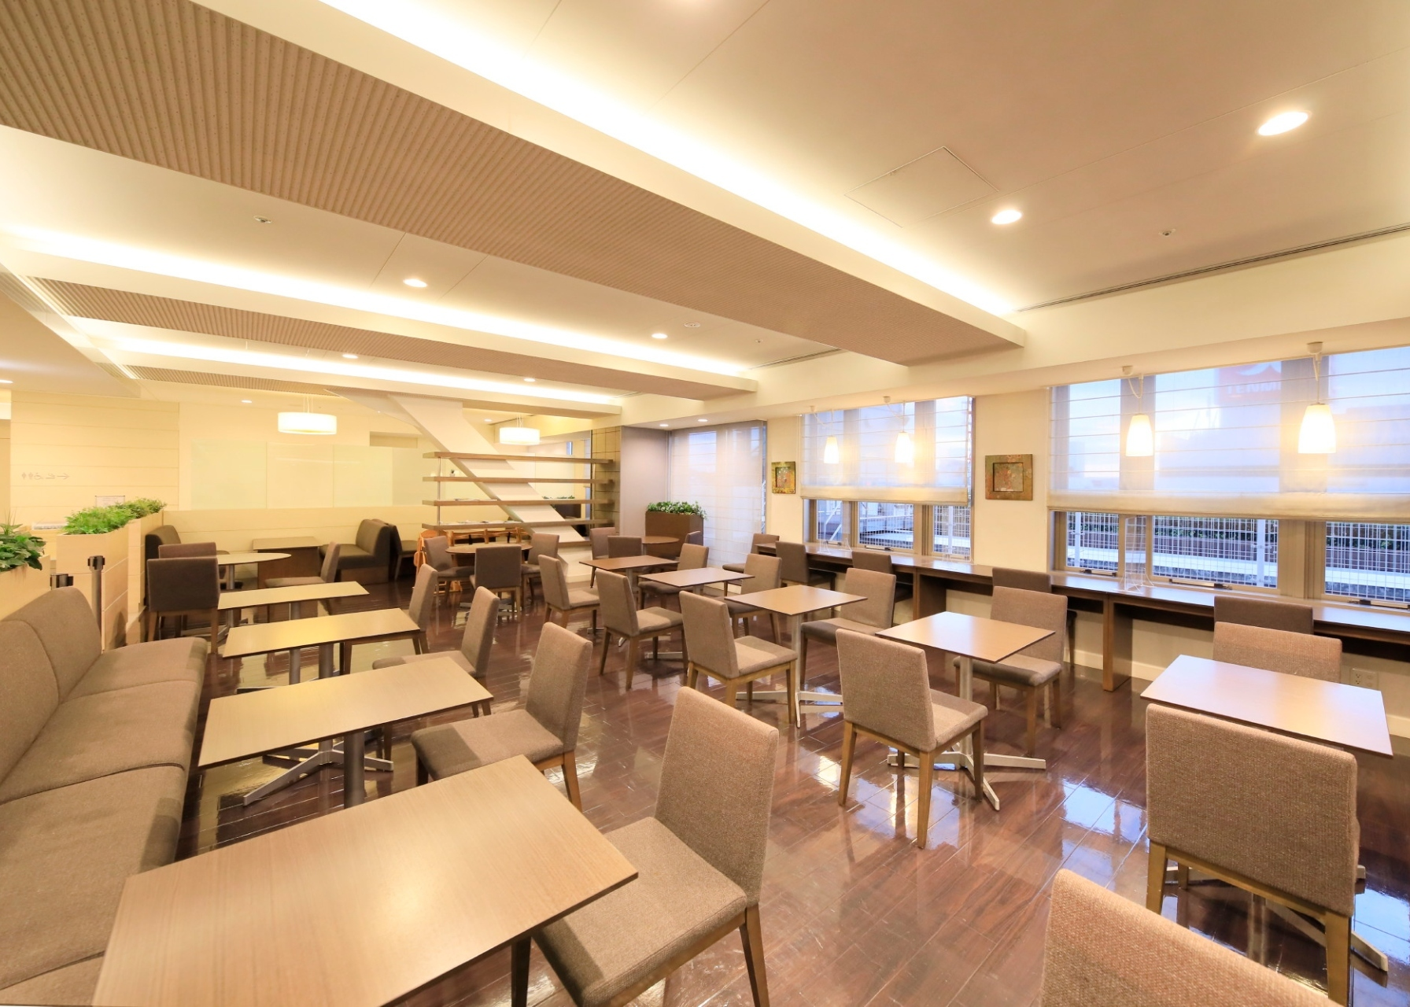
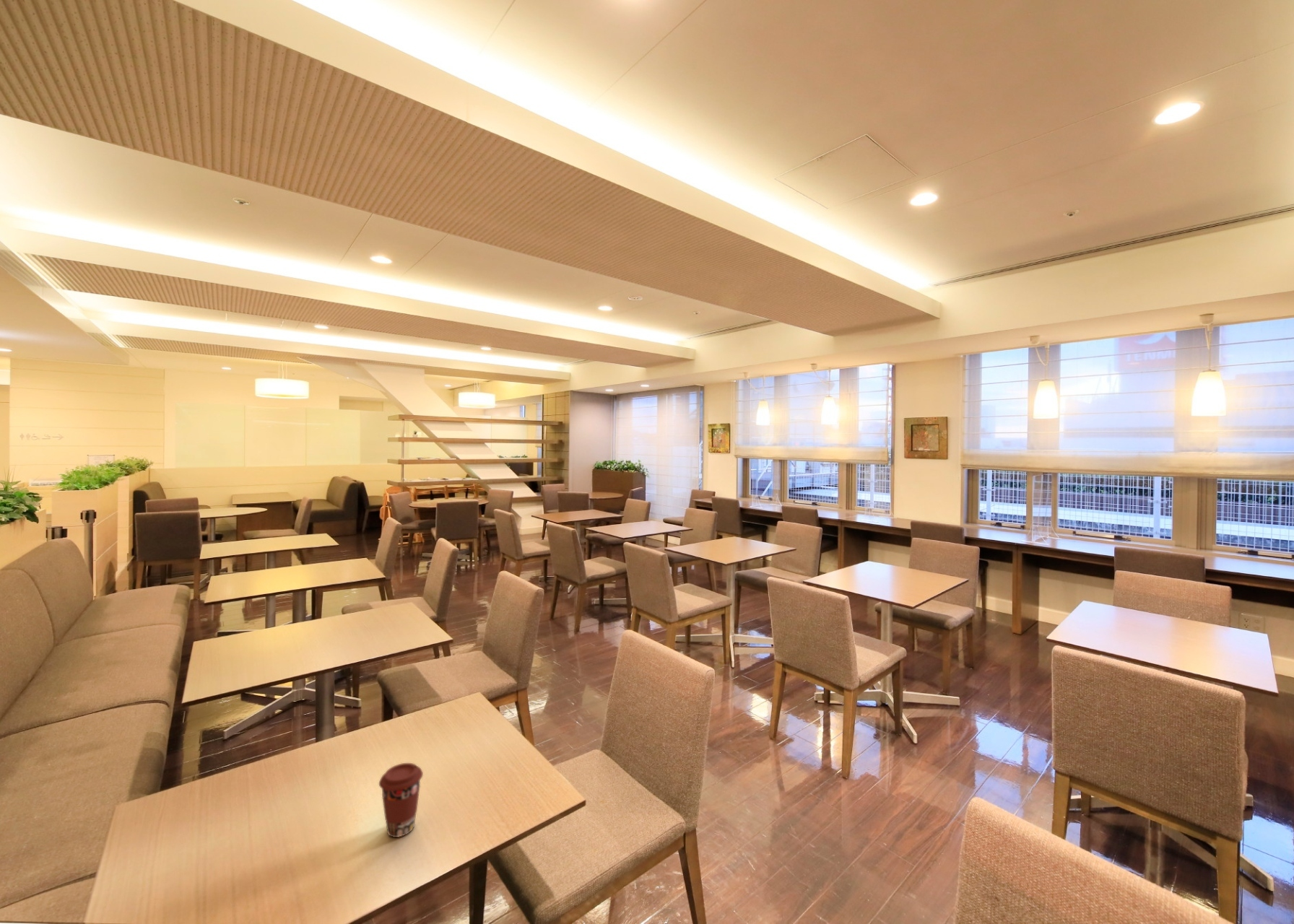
+ coffee cup (401, 800)
